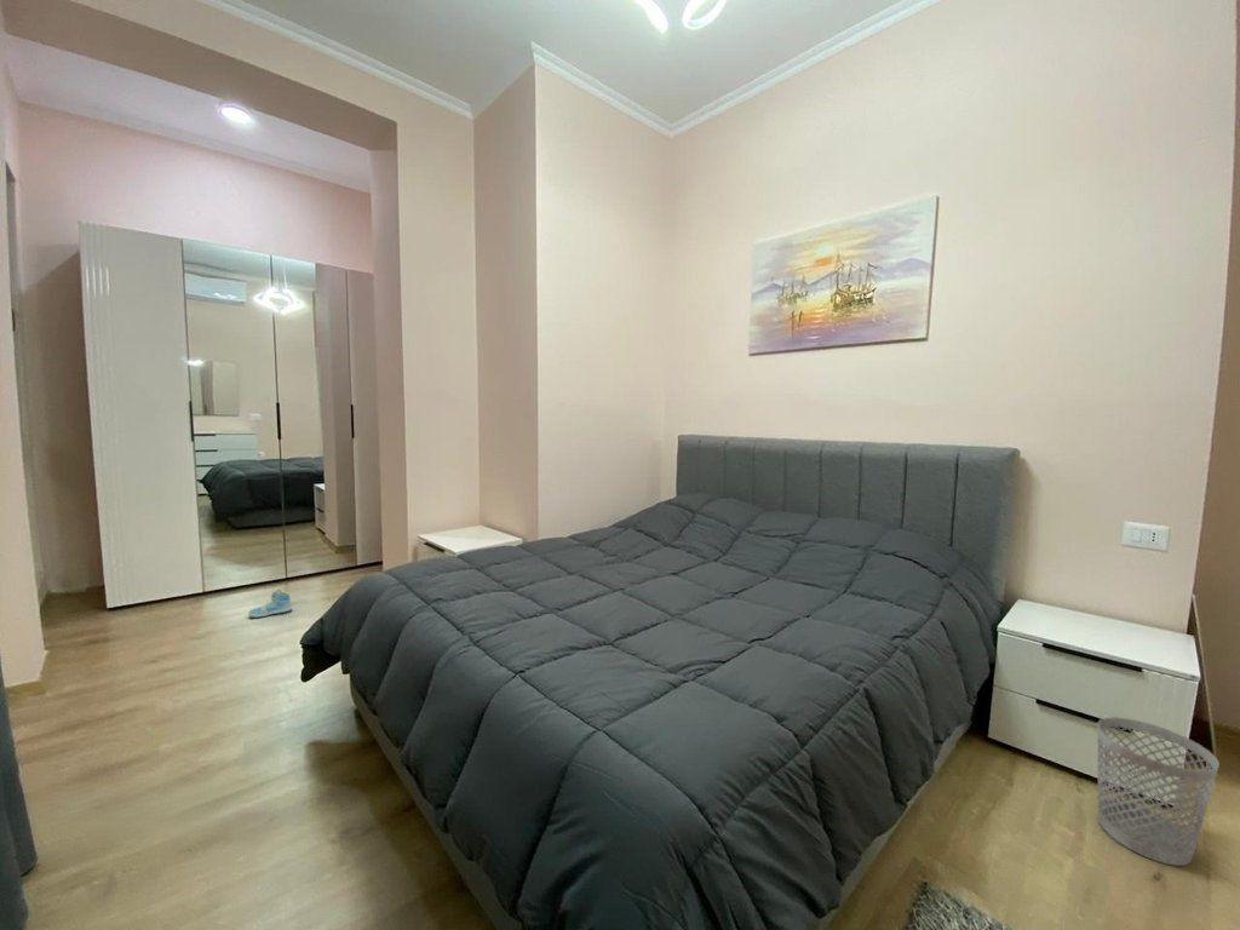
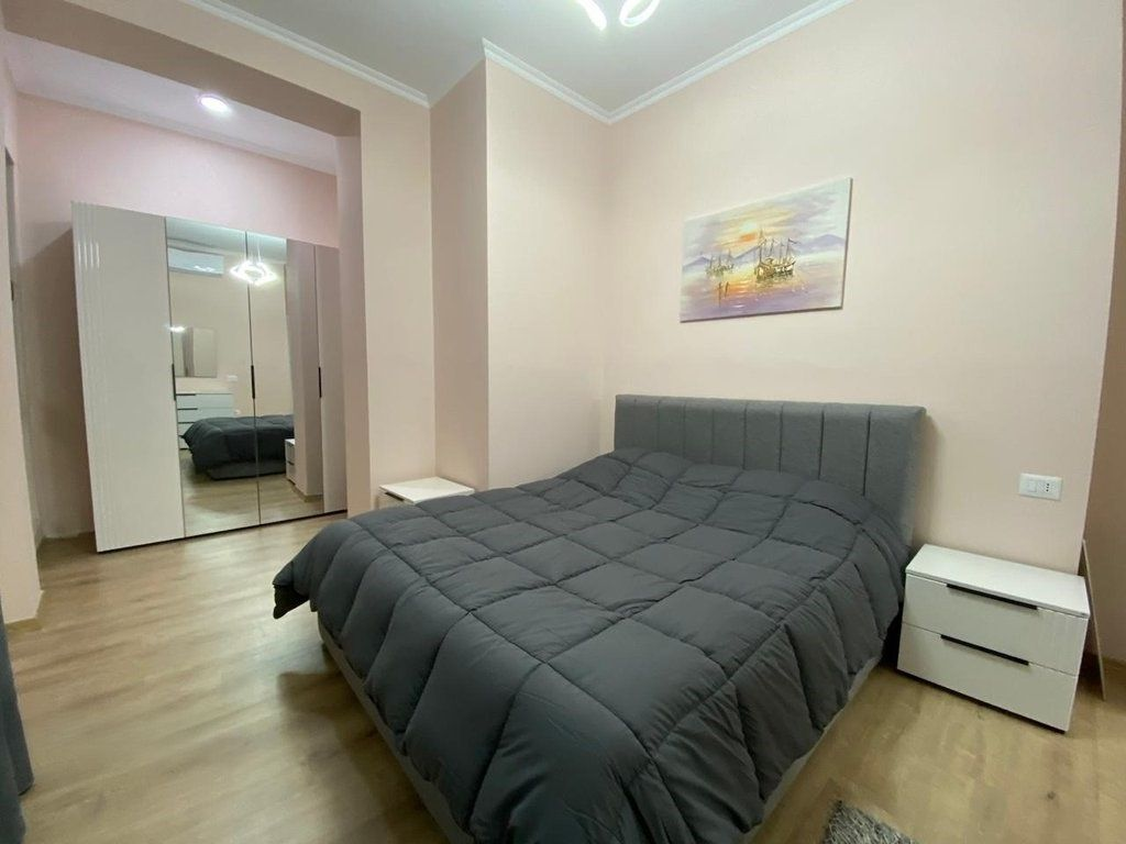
- wastebasket (1148, 790)
- sneaker (269, 602)
